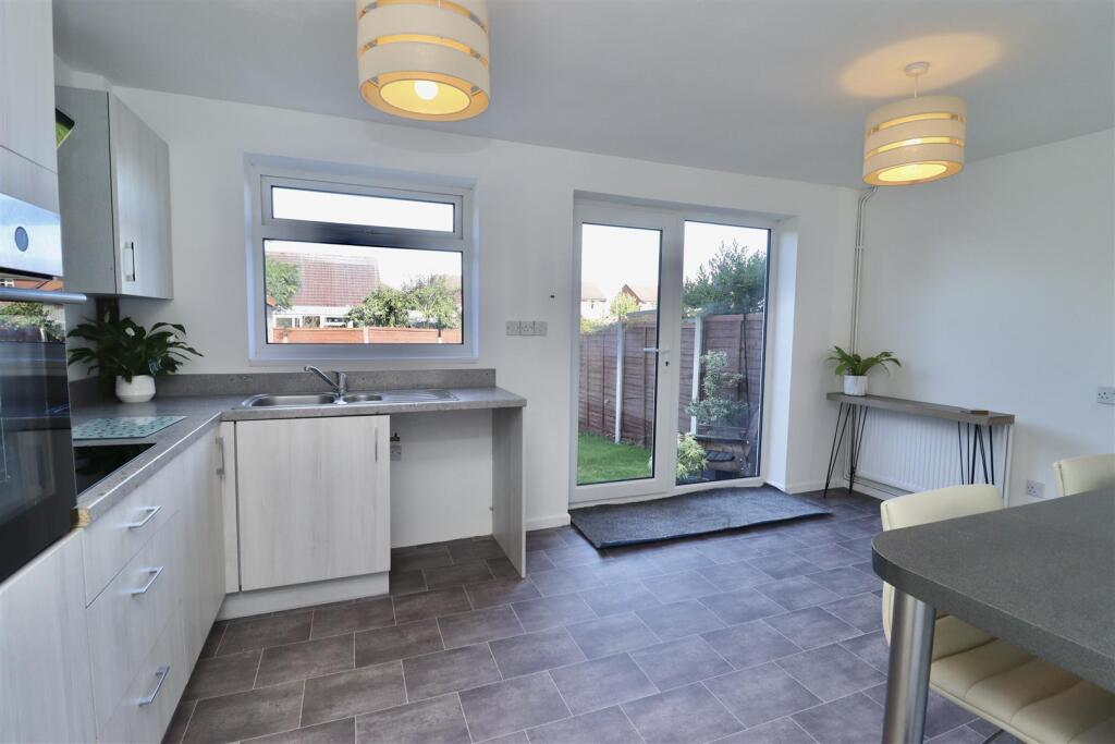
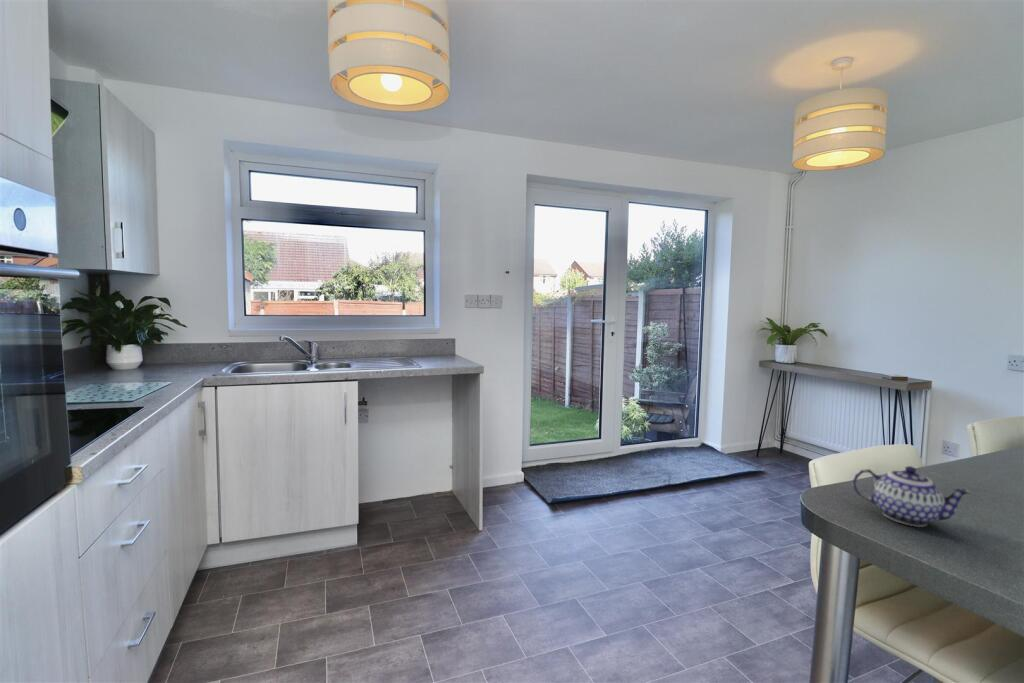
+ teapot (907, 492)
